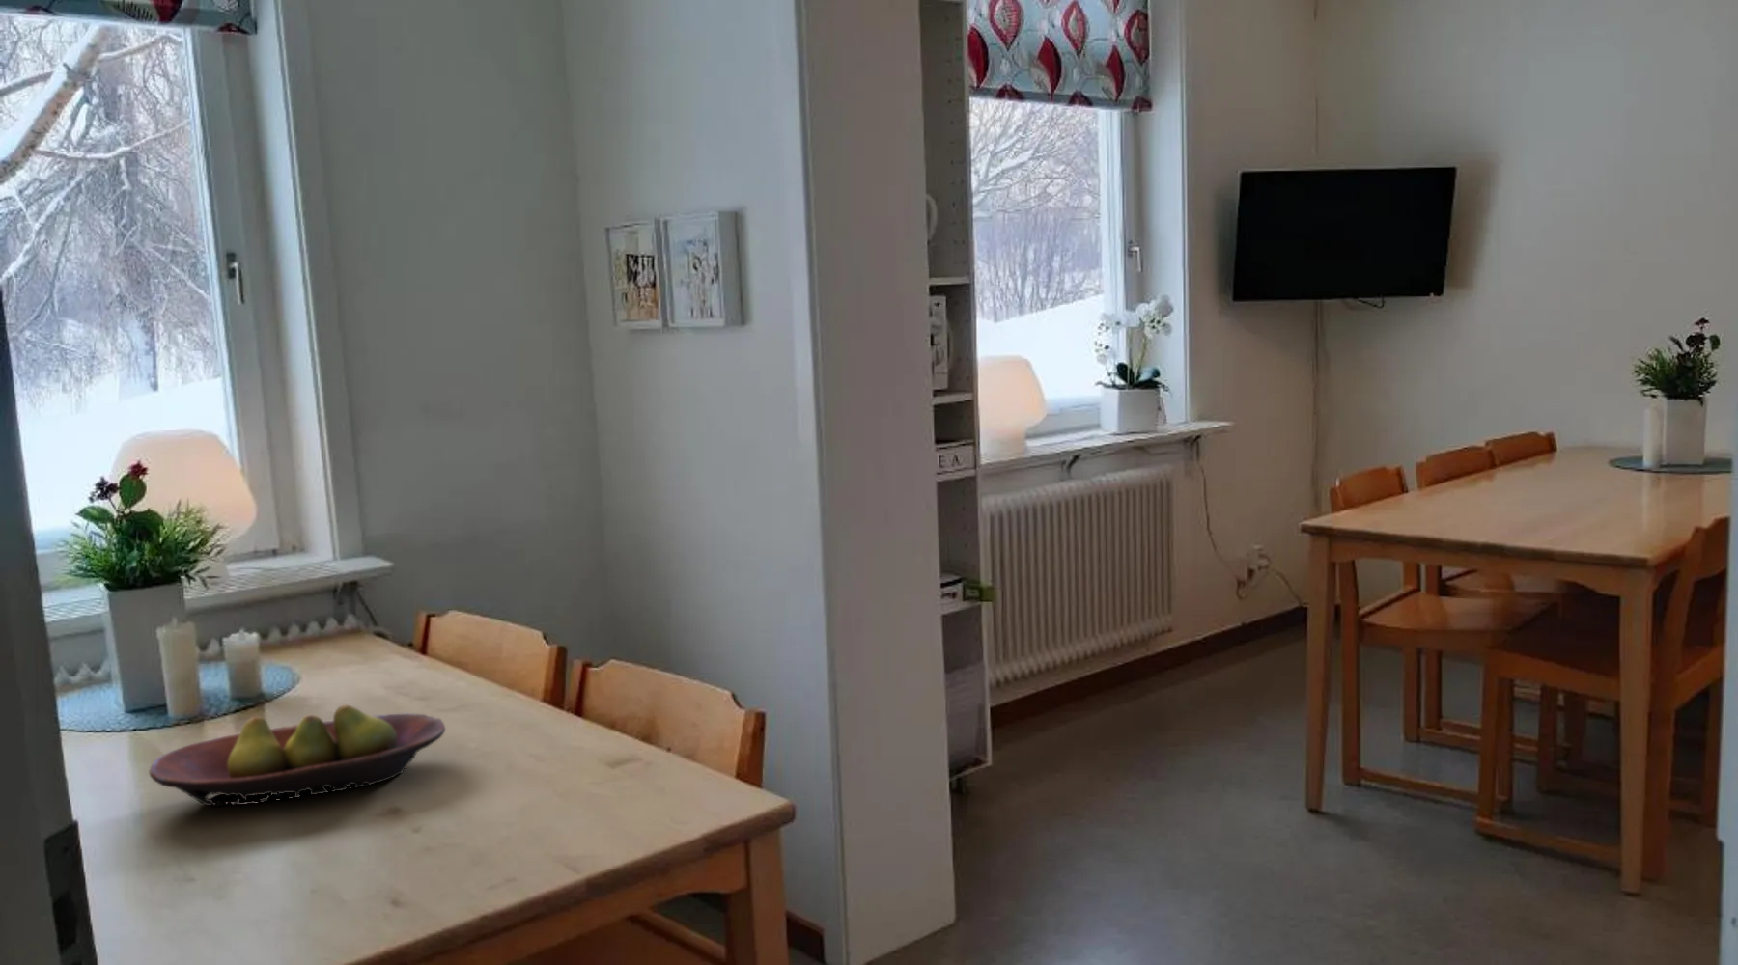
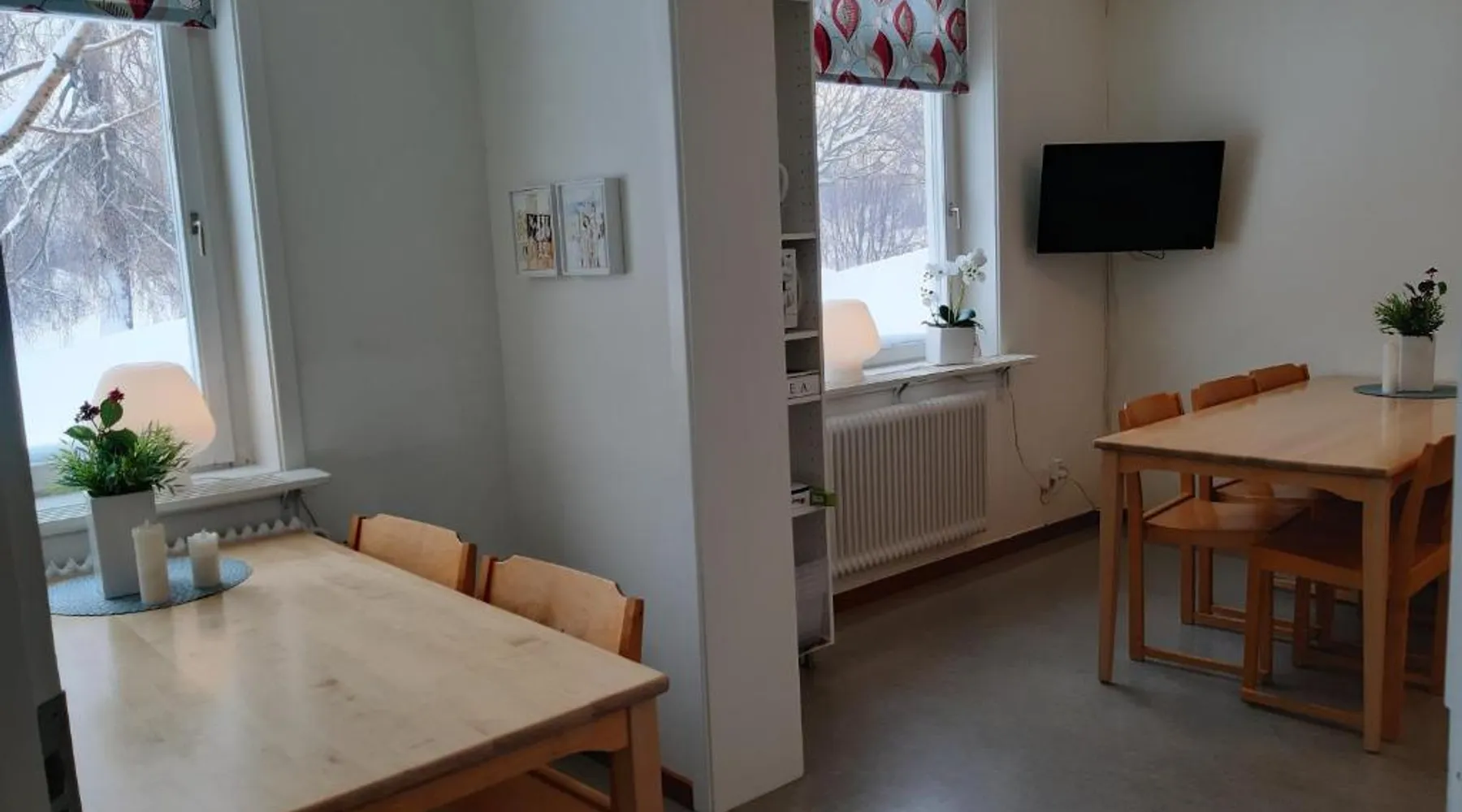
- fruit bowl (302, 748)
